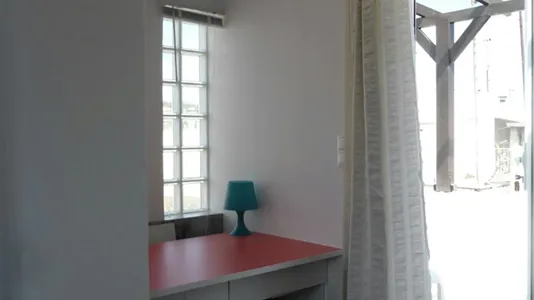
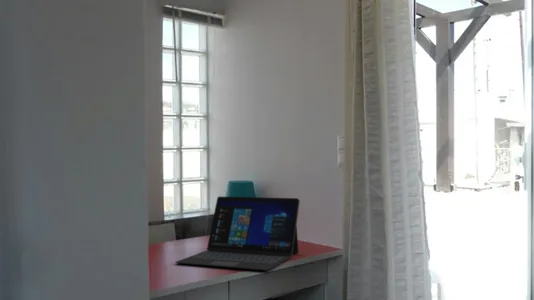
+ laptop (240, 229)
